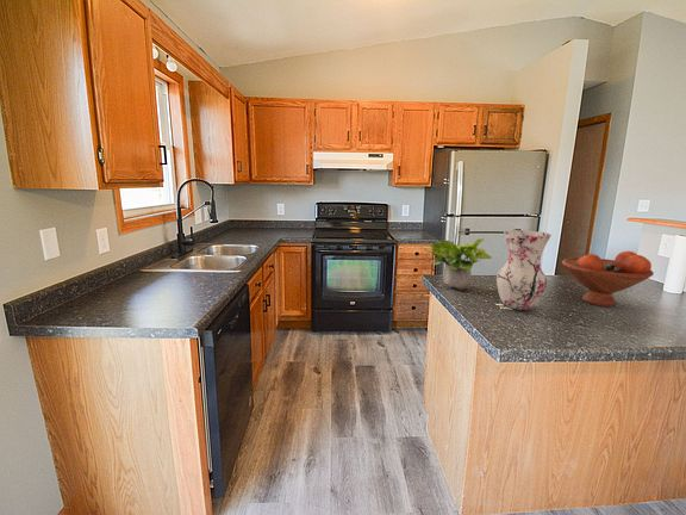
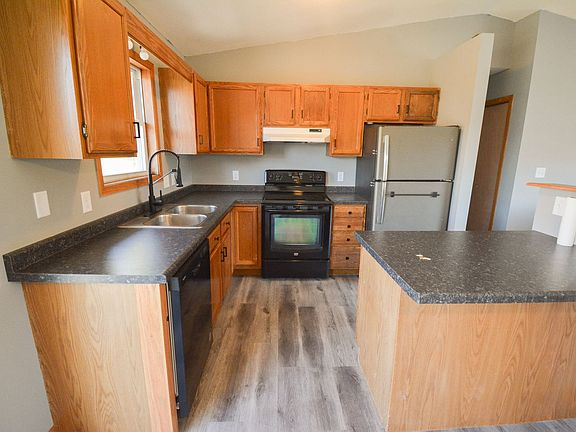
- vase (522, 271)
- potted plant (455, 262)
- fruit bowl (603, 277)
